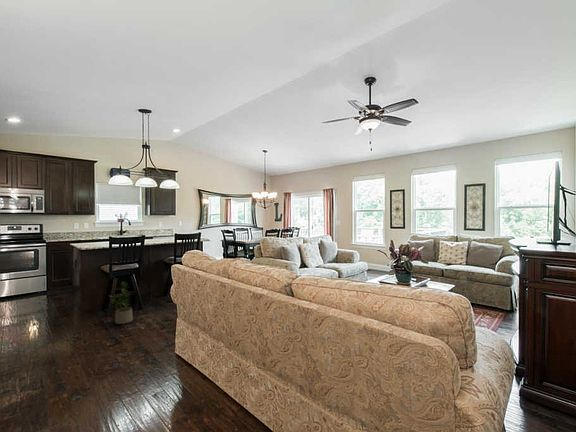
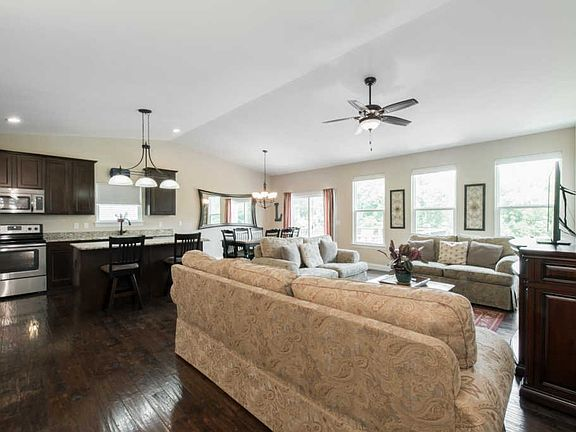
- potted plant (121, 302)
